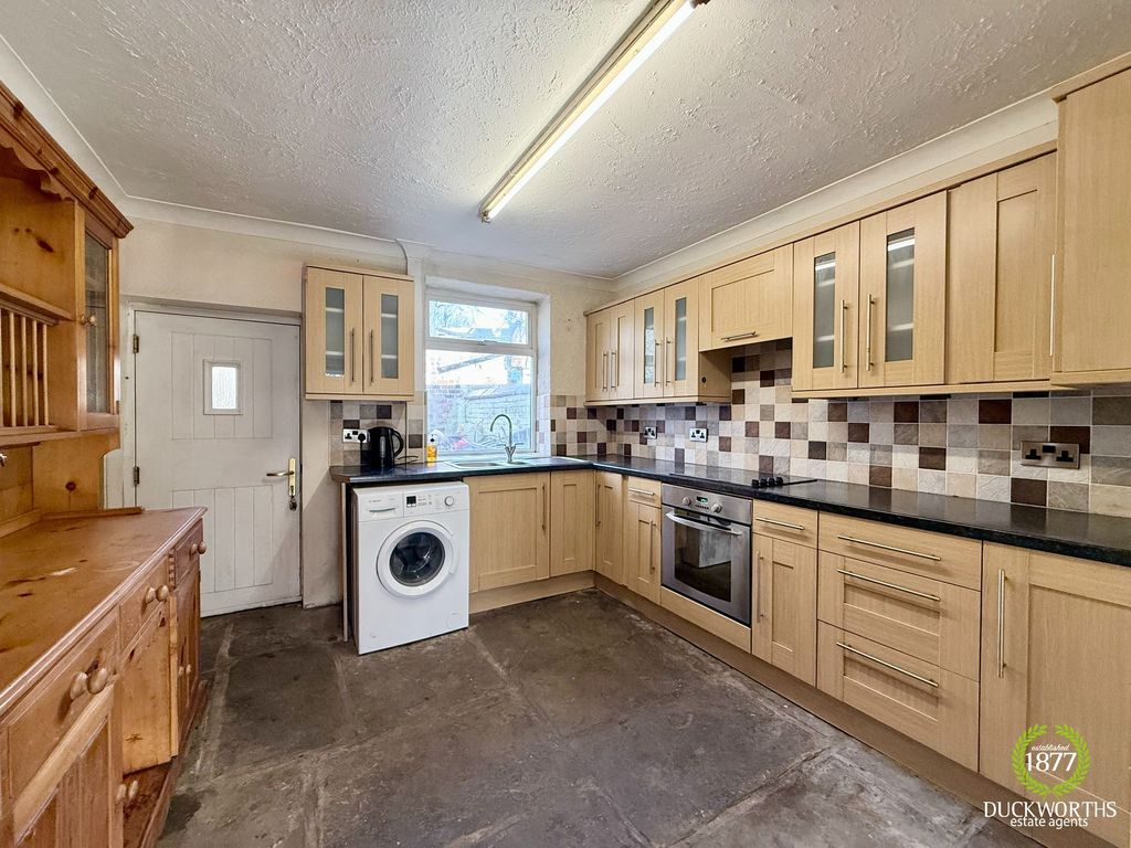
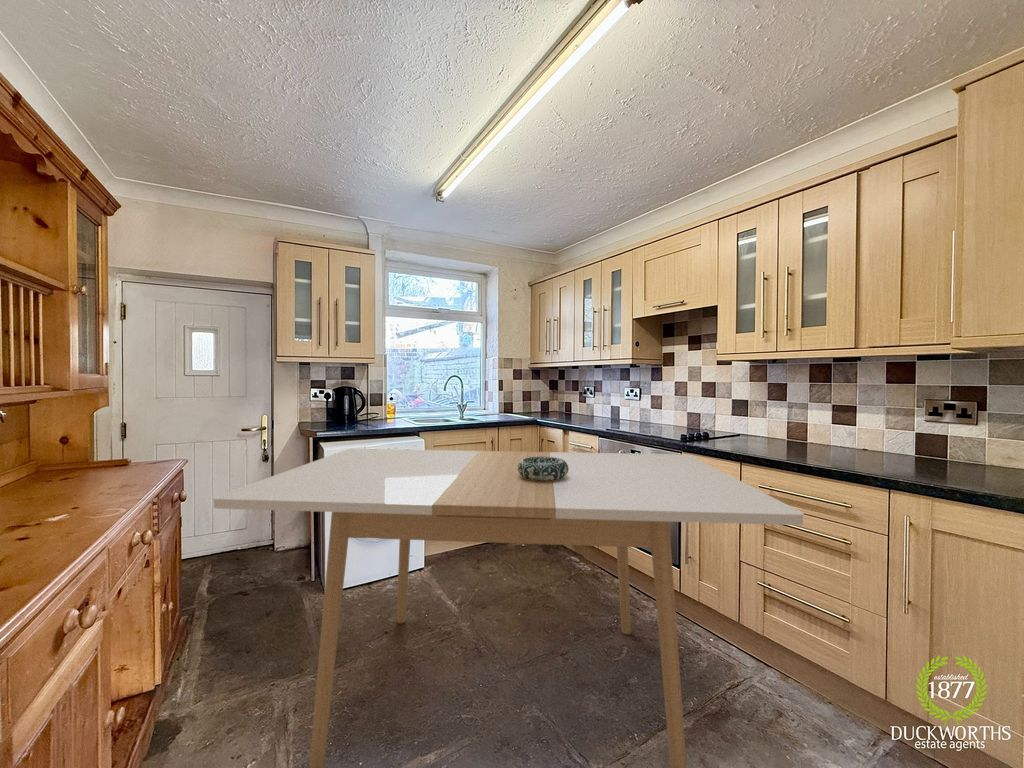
+ decorative bowl (542, 468)
+ dining table (506, 542)
